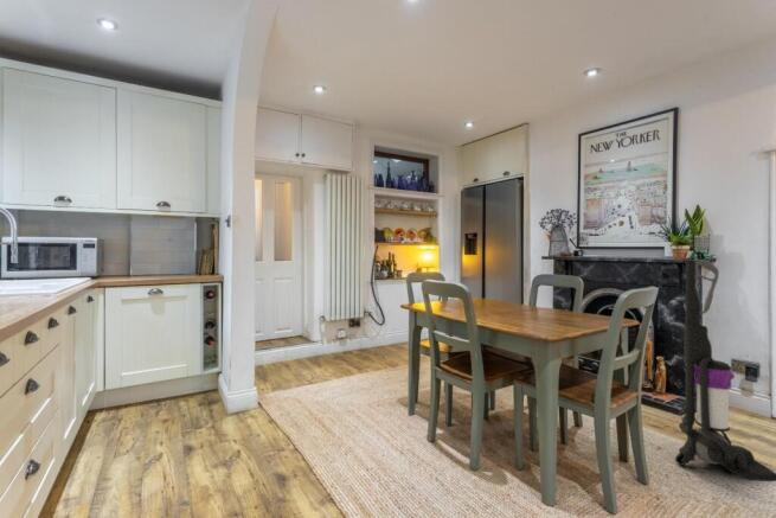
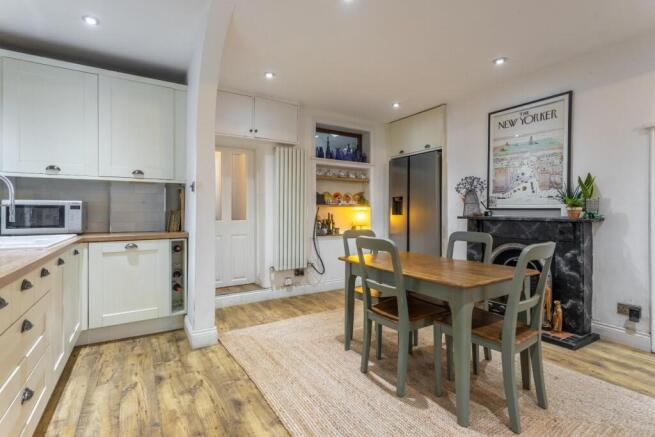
- vacuum cleaner (720, 363)
